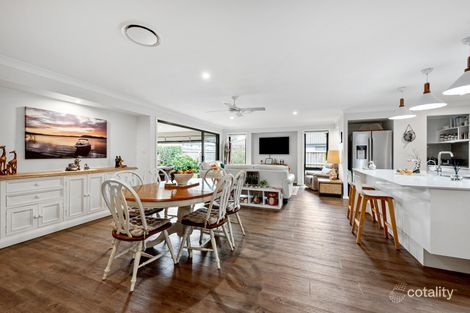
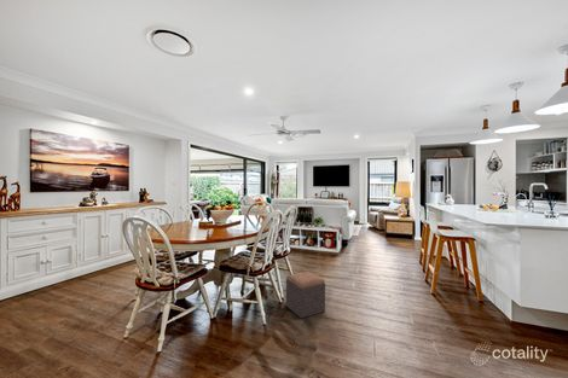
+ footstool (305, 292)
